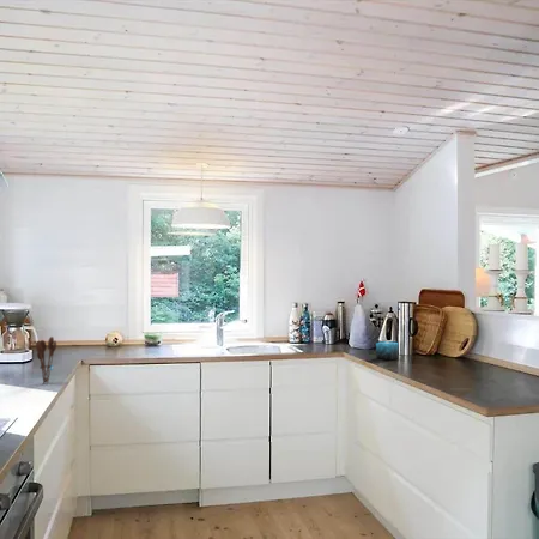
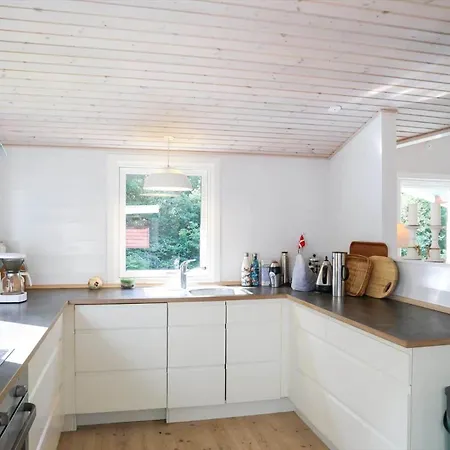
- utensil holder (43, 359)
- candle (387, 346)
